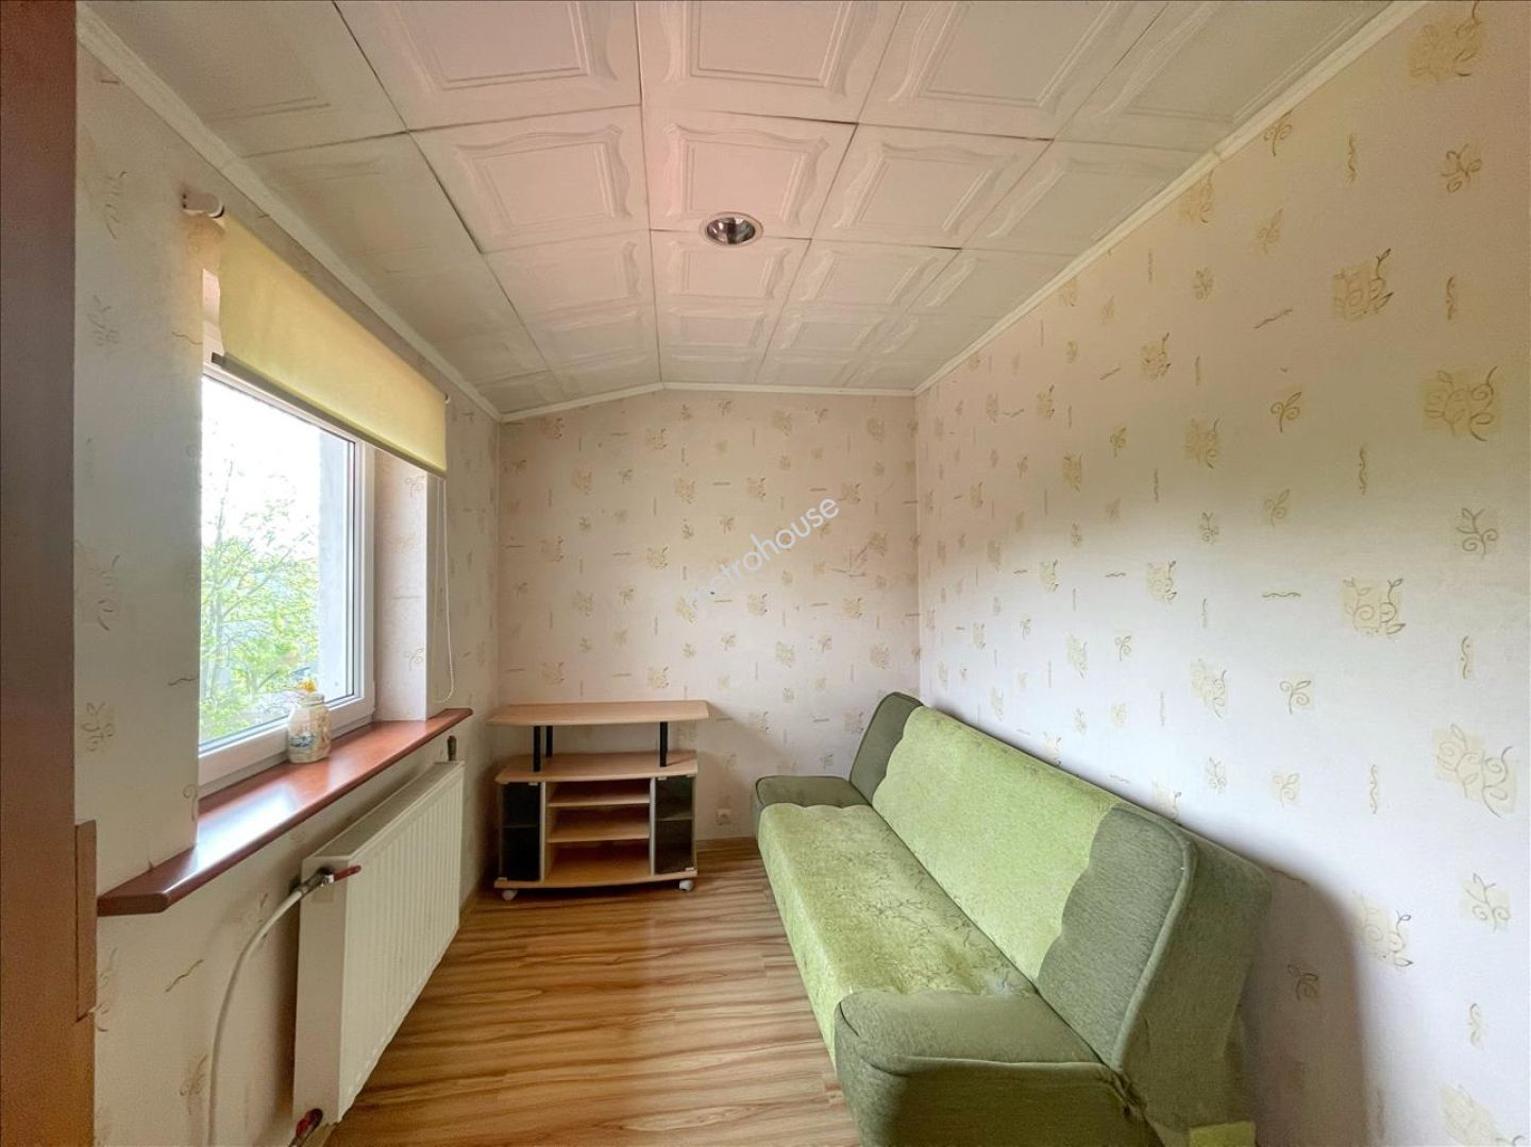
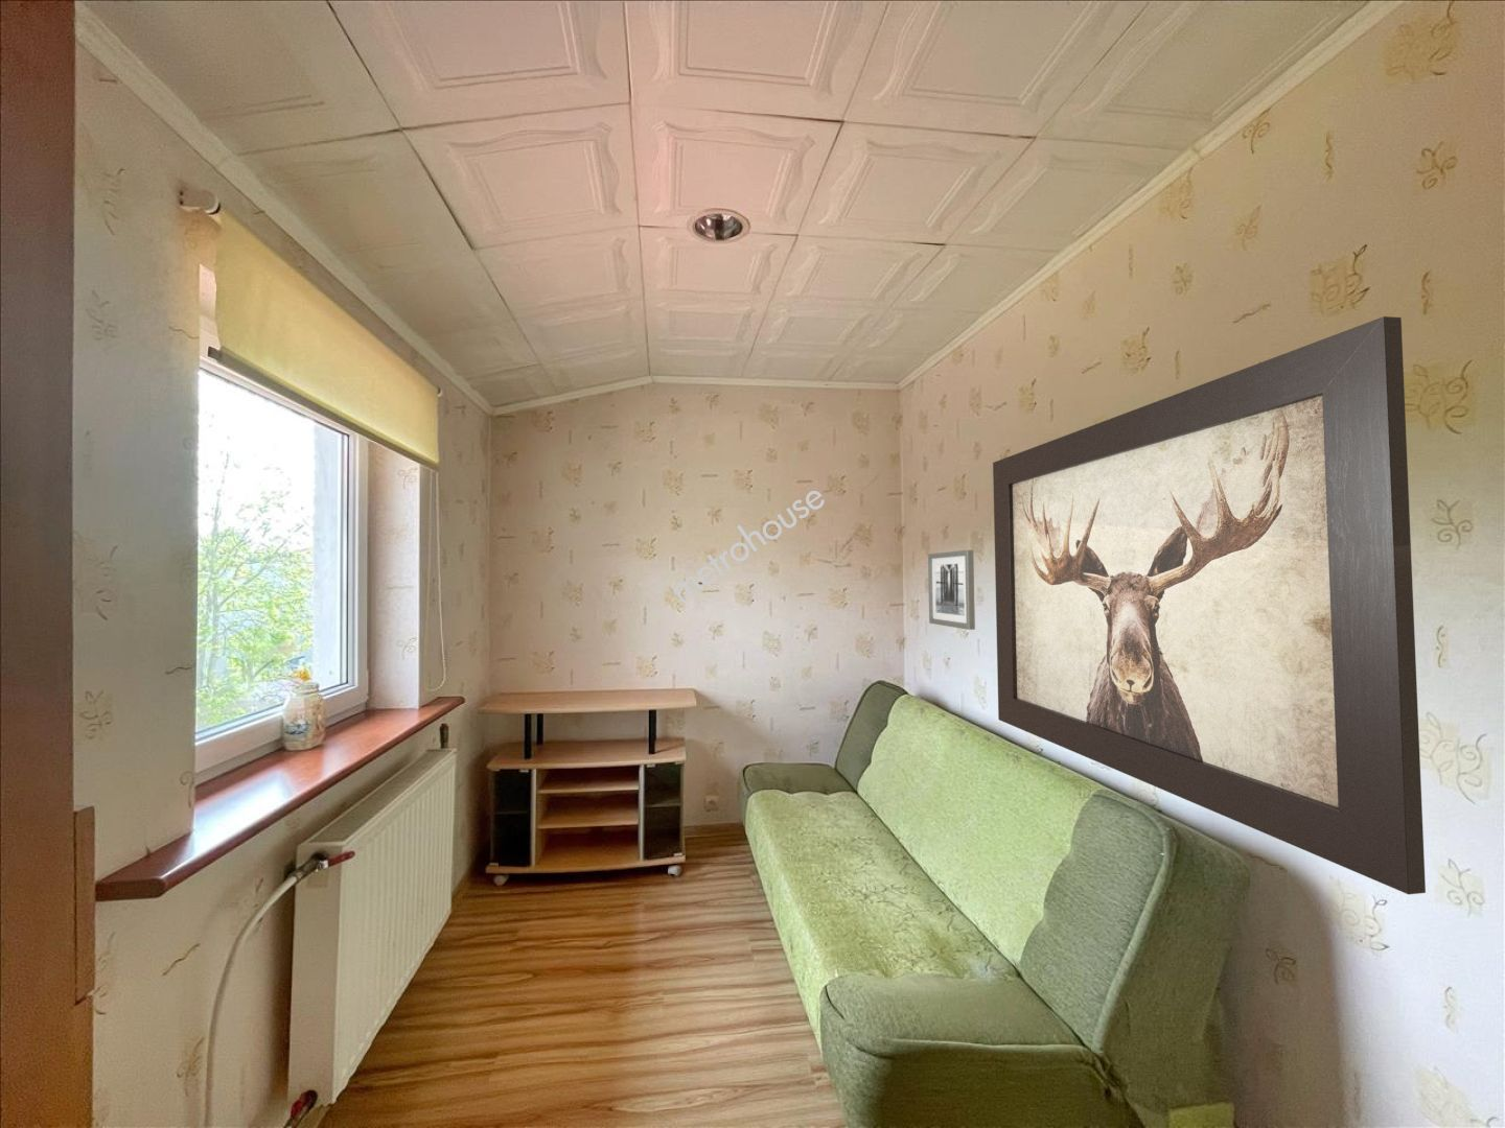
+ wall art (1125, 594)
+ wall art (949, 589)
